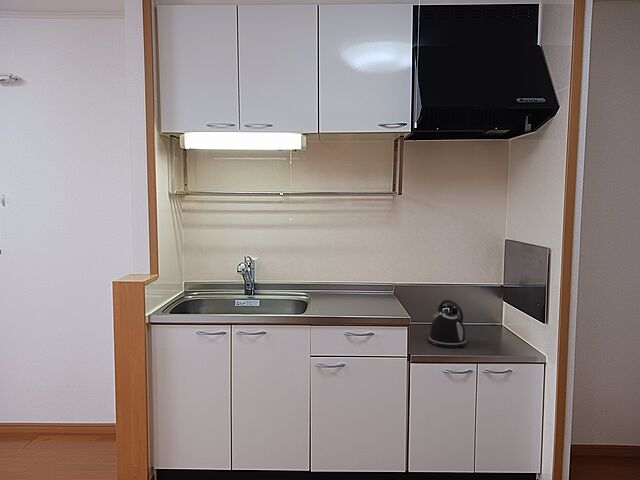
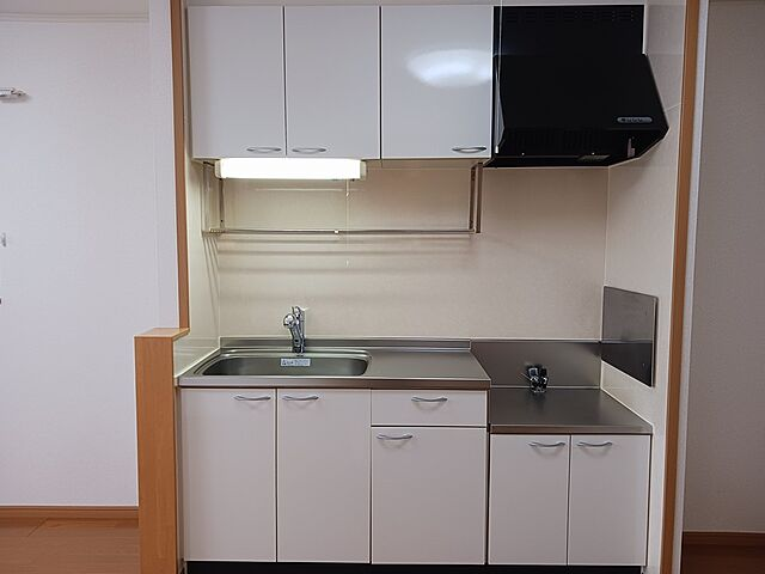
- kettle (448, 321)
